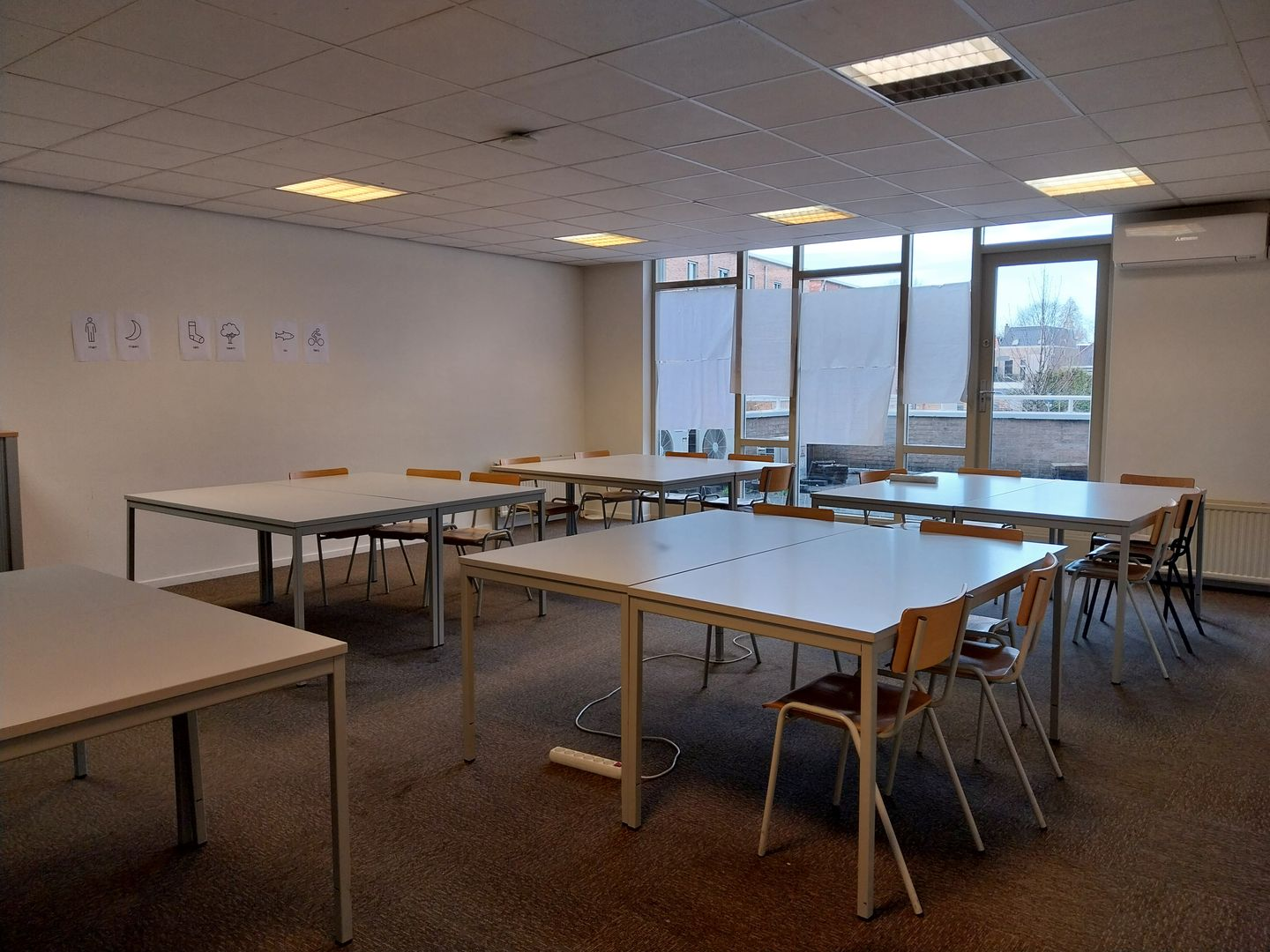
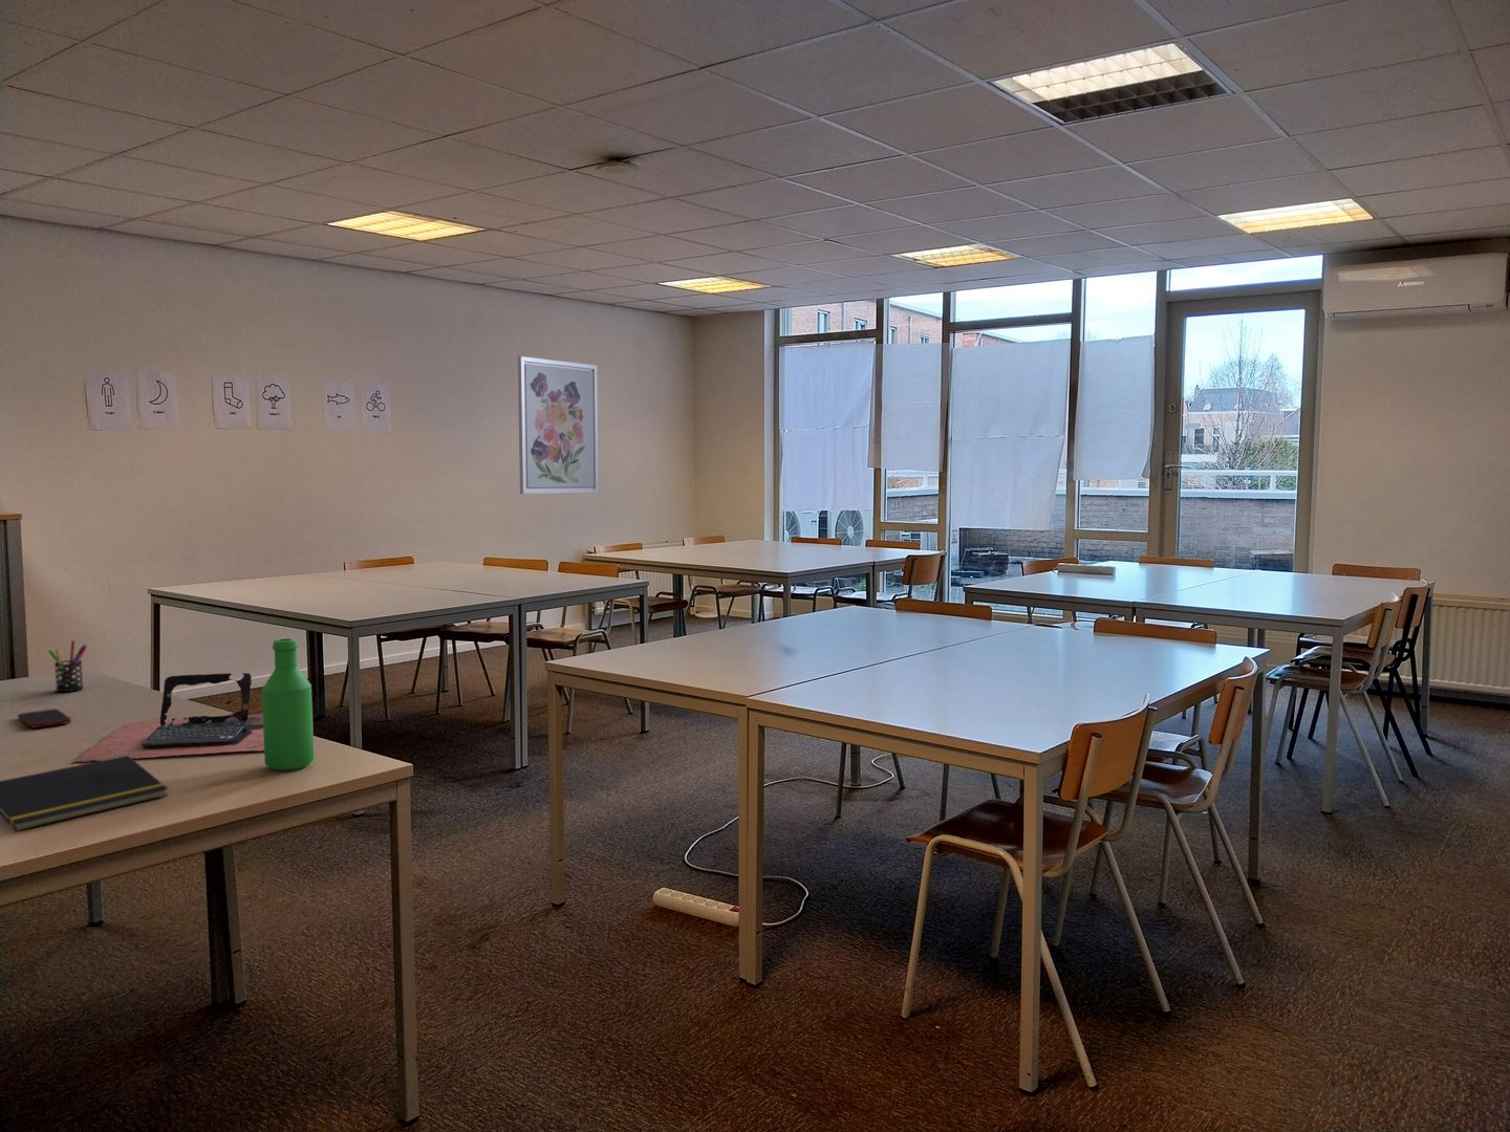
+ cell phone (44, 718)
+ bottle (288, 703)
+ pen holder (67, 666)
+ notepad (76, 790)
+ wall art (559, 428)
+ laptop (203, 716)
